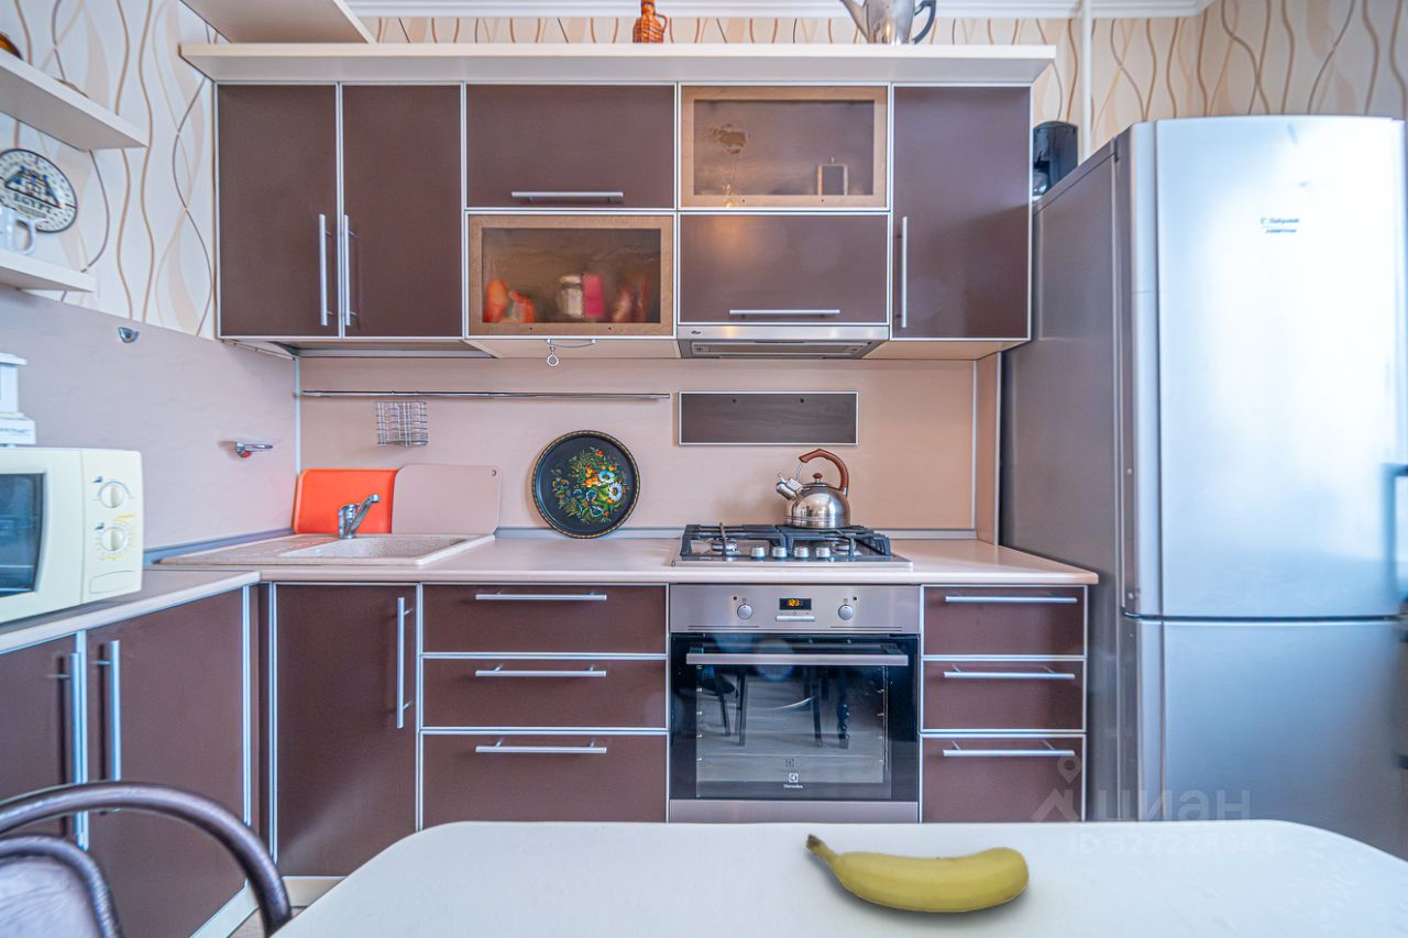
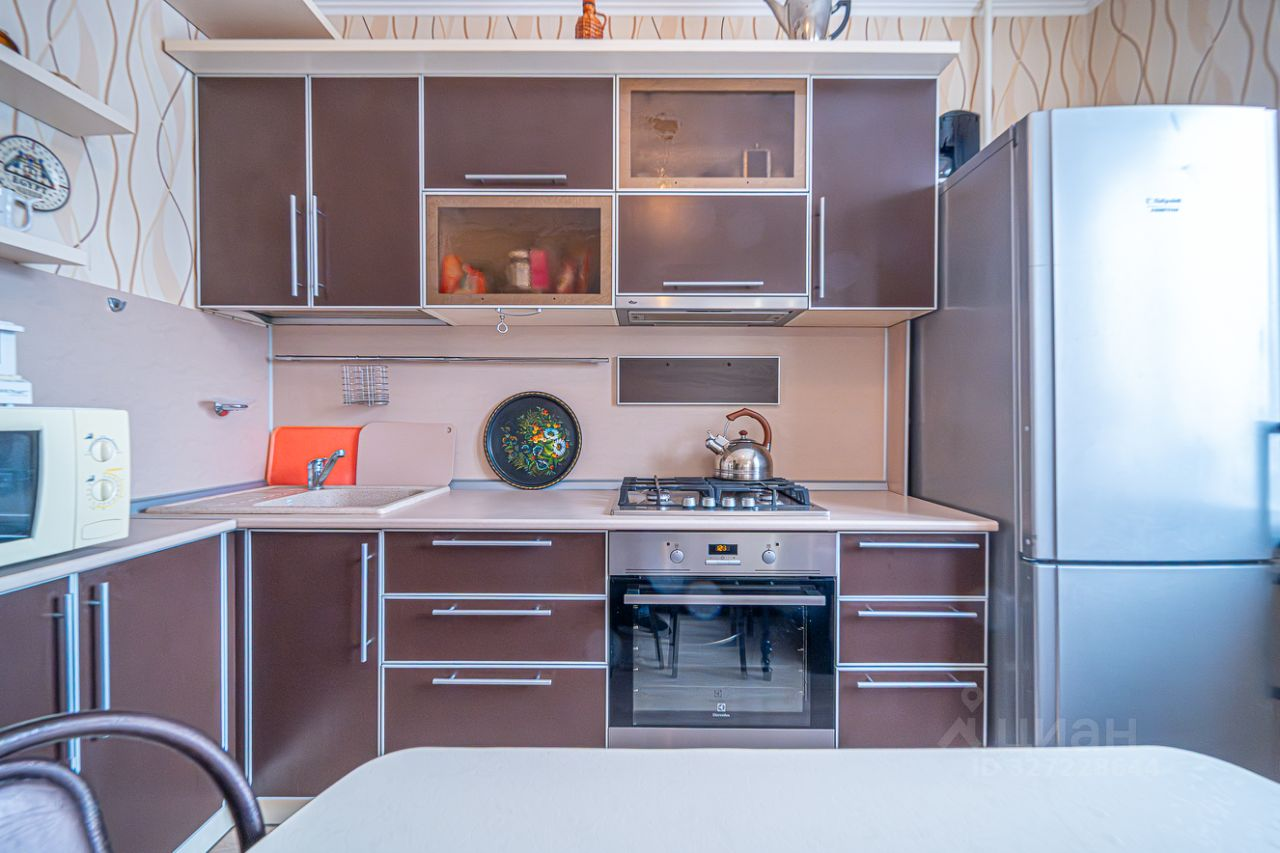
- fruit (919, 863)
